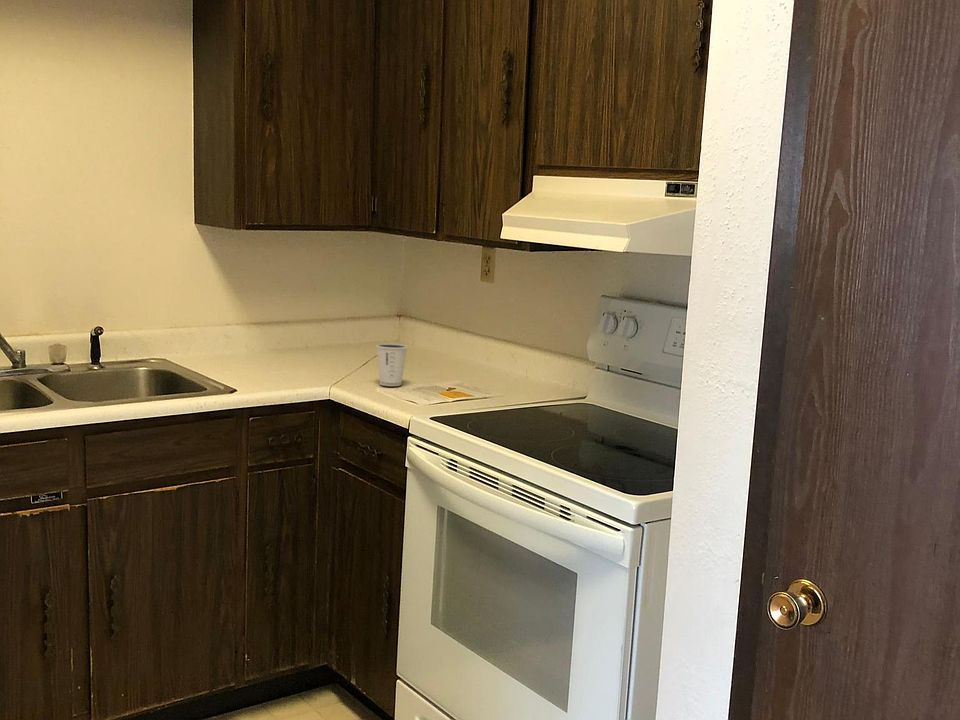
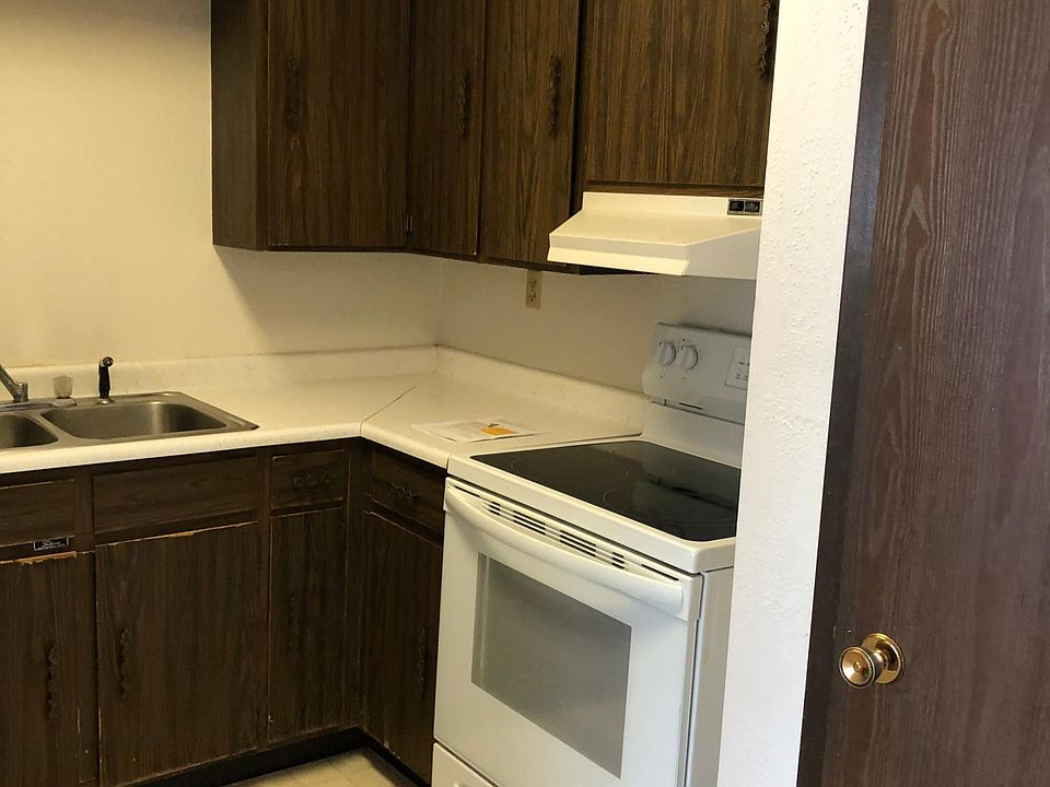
- dixie cup (391, 365)
